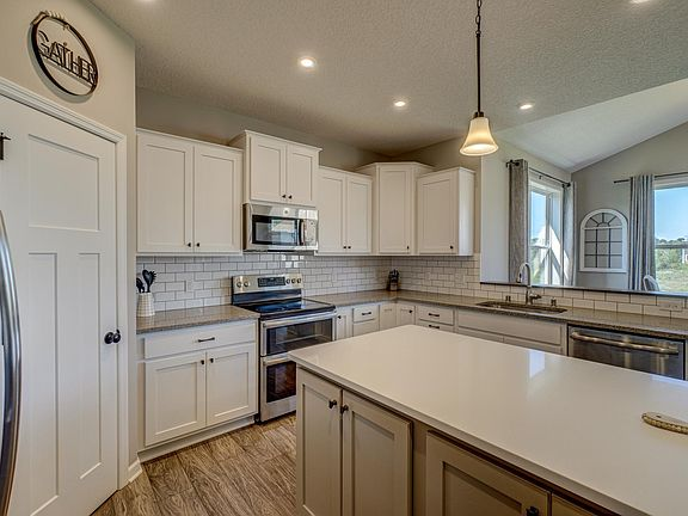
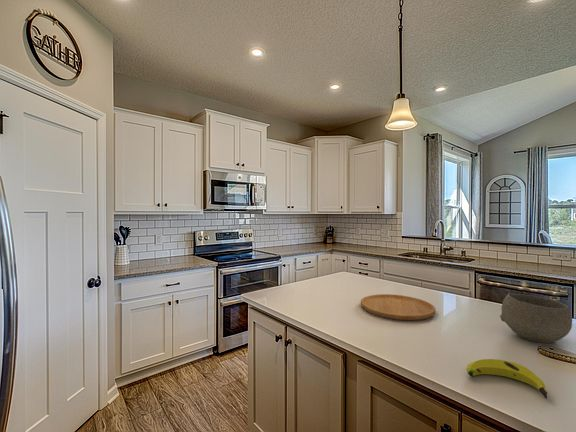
+ bowl (534, 317)
+ banana (504, 375)
+ cutting board (396, 306)
